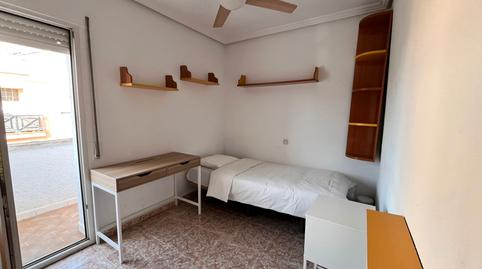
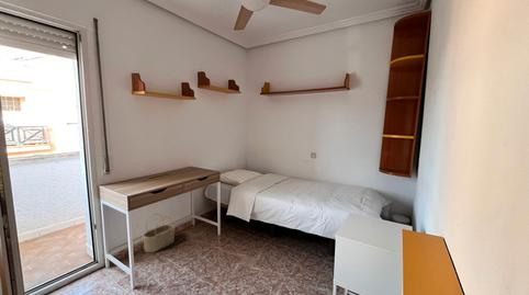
+ wicker basket (159, 230)
